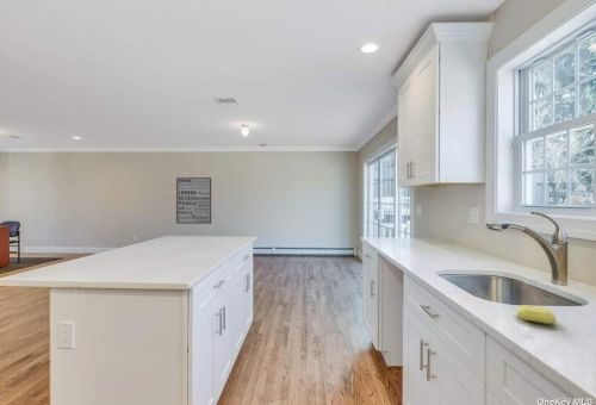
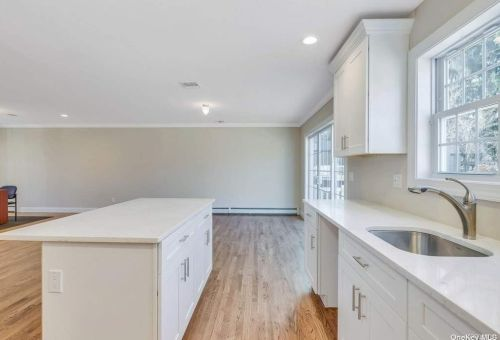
- soap bar (535, 313)
- wall art (193, 200)
